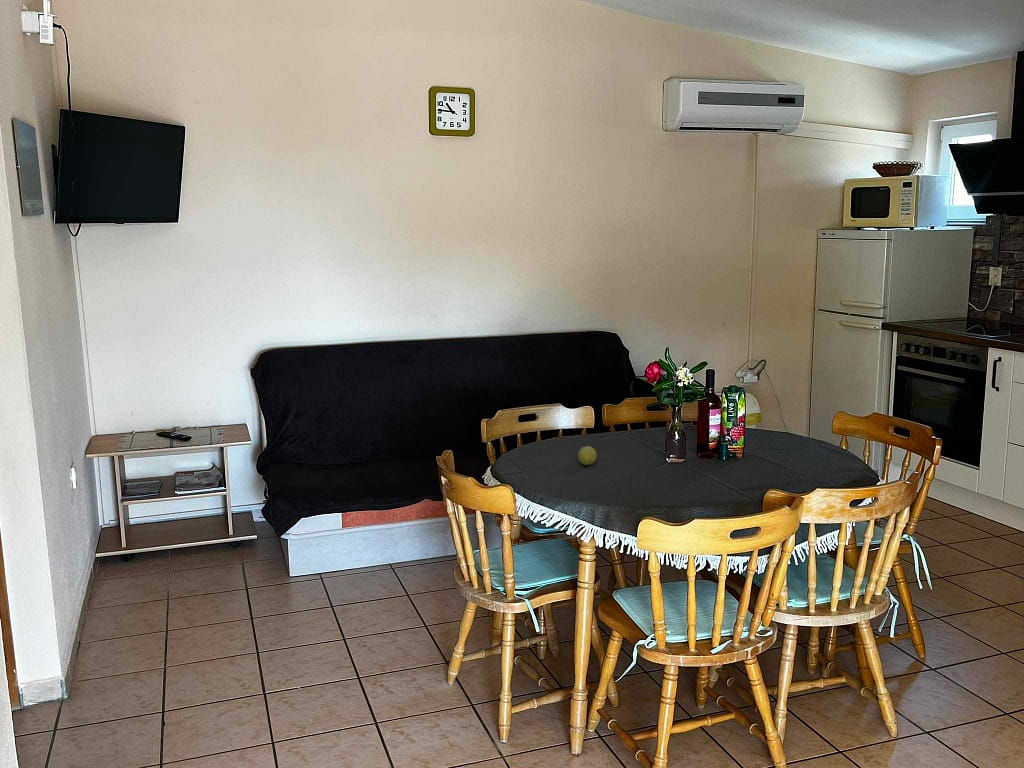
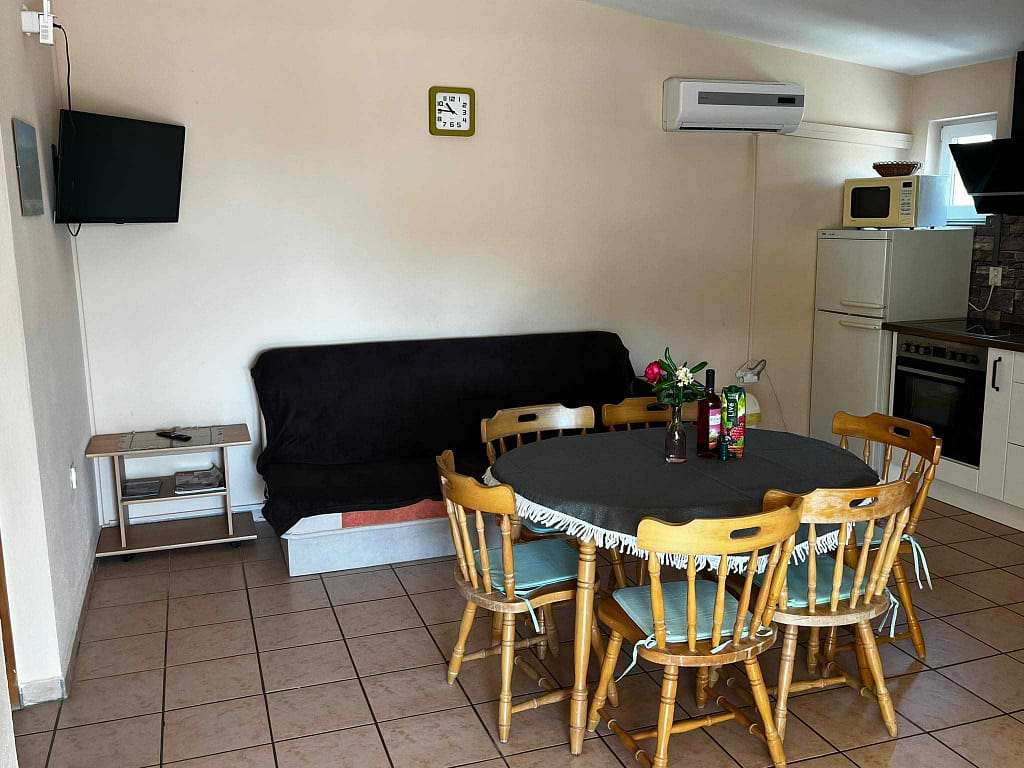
- fruit (587, 455)
